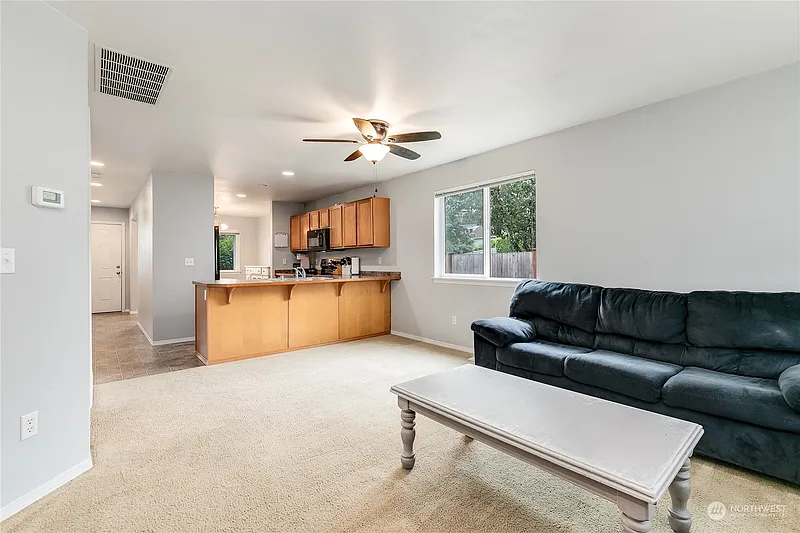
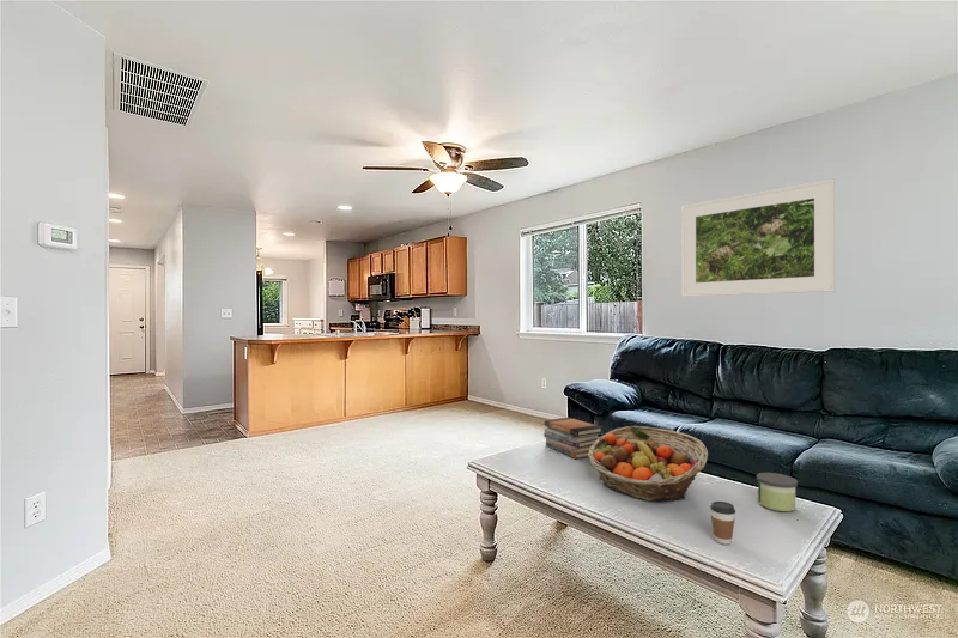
+ coffee cup (722, 522)
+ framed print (750, 243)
+ fruit basket (644, 461)
+ book stack (571, 436)
+ candle (776, 492)
